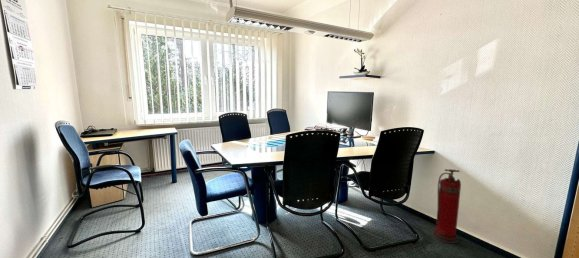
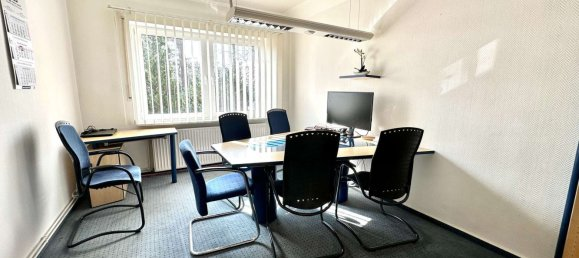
- fire extinguisher (447, 203)
